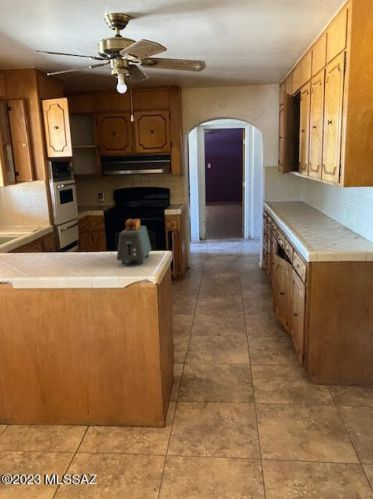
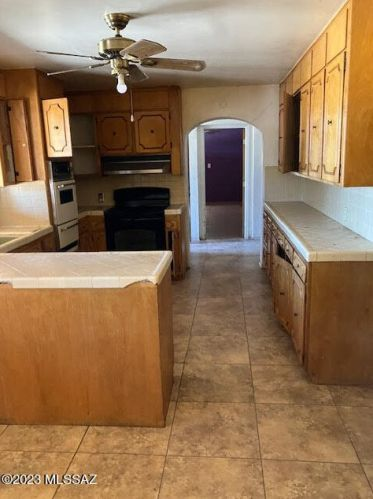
- toaster (134, 240)
